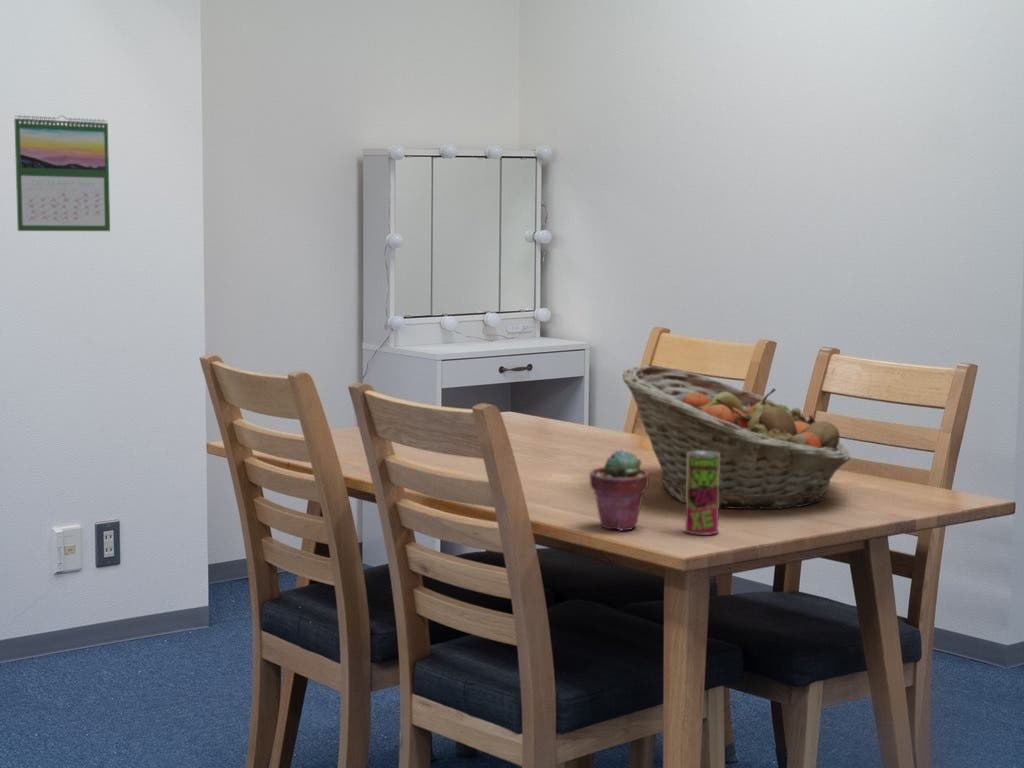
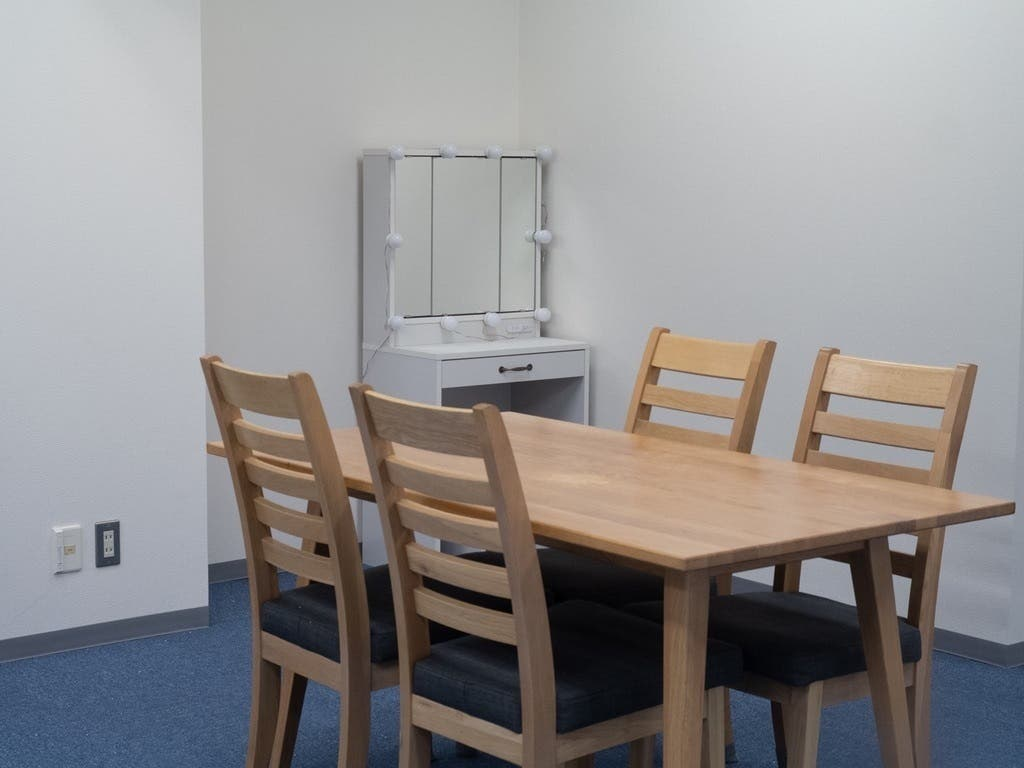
- beverage can (702, 492)
- potted succulent (619, 487)
- fruit basket (734, 431)
- calendar (63, 173)
